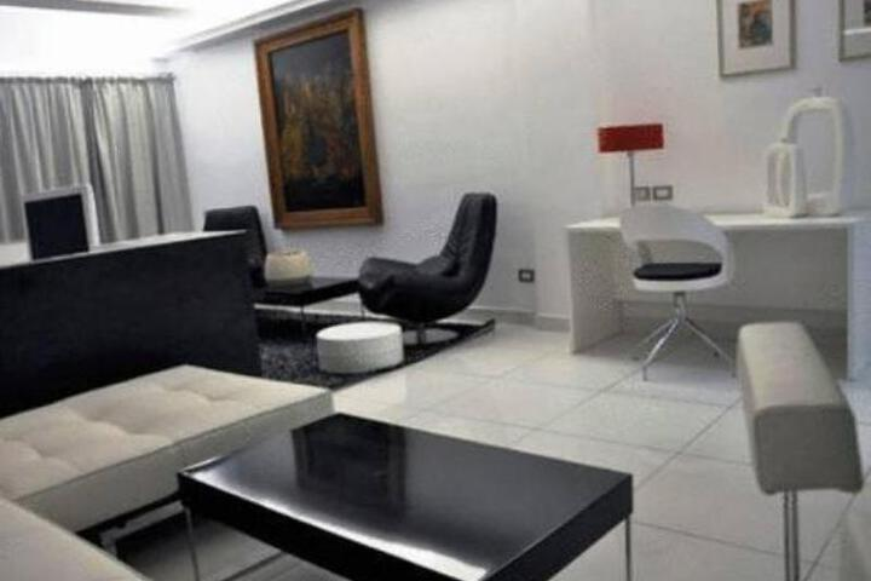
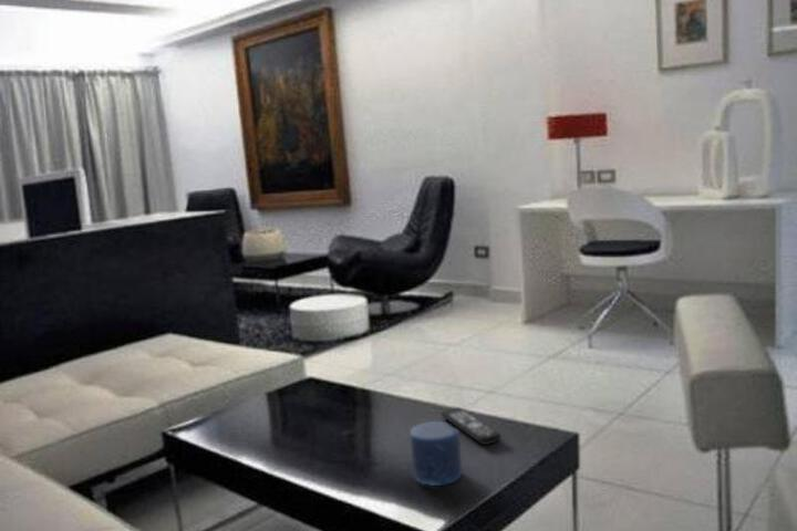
+ candle (435, 452)
+ remote control (469, 425)
